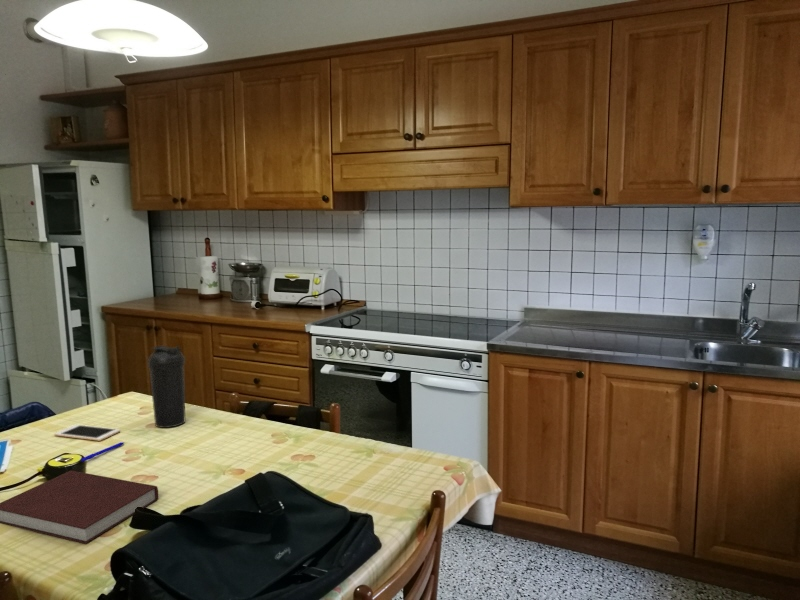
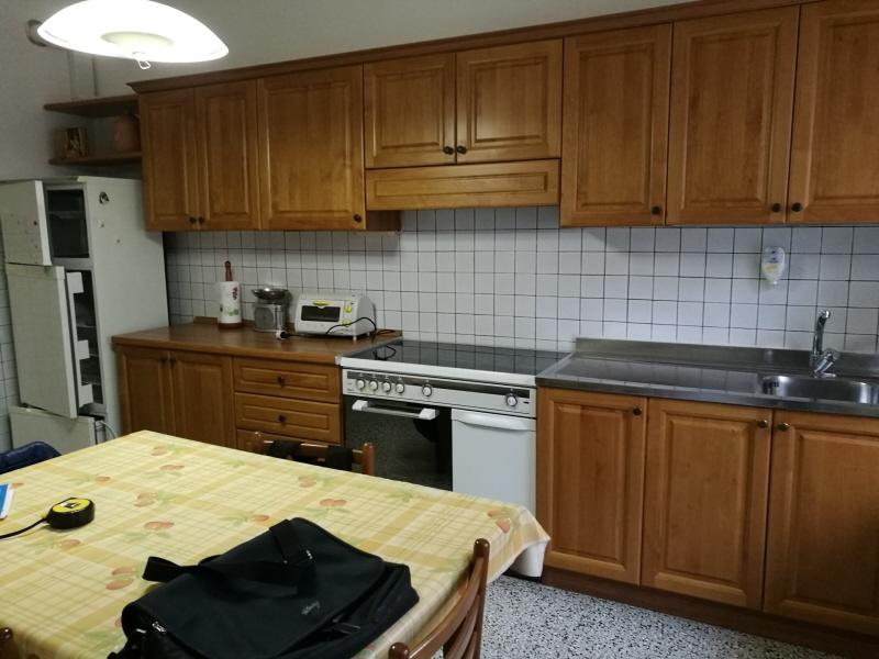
- cell phone (87, 432)
- notebook (77, 503)
- pen (104, 450)
- water bottle (168, 385)
